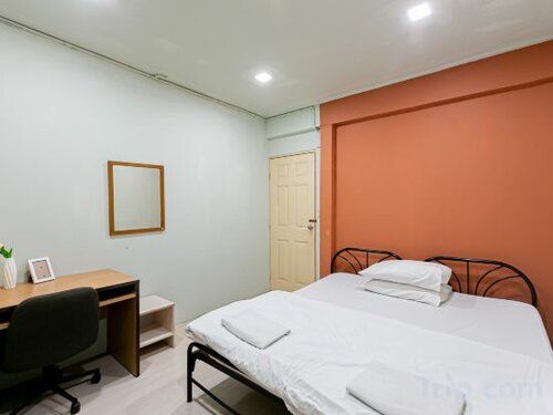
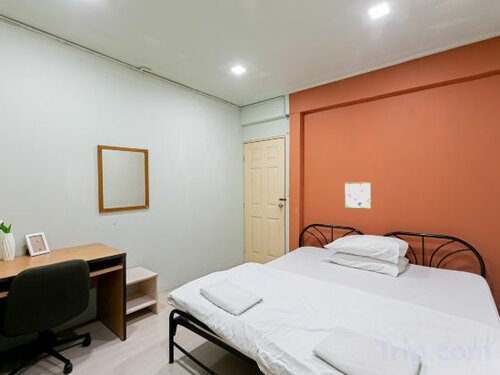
+ wall art (357, 195)
